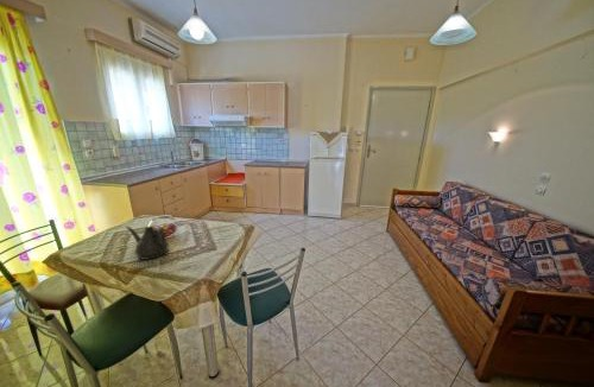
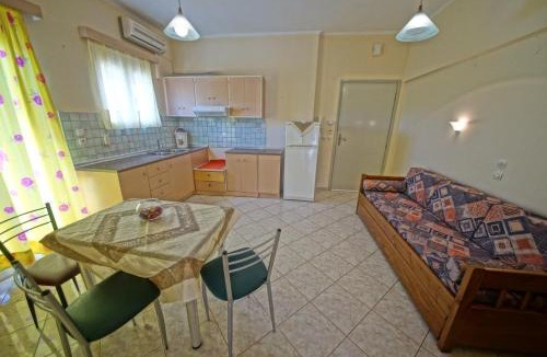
- teapot (146, 239)
